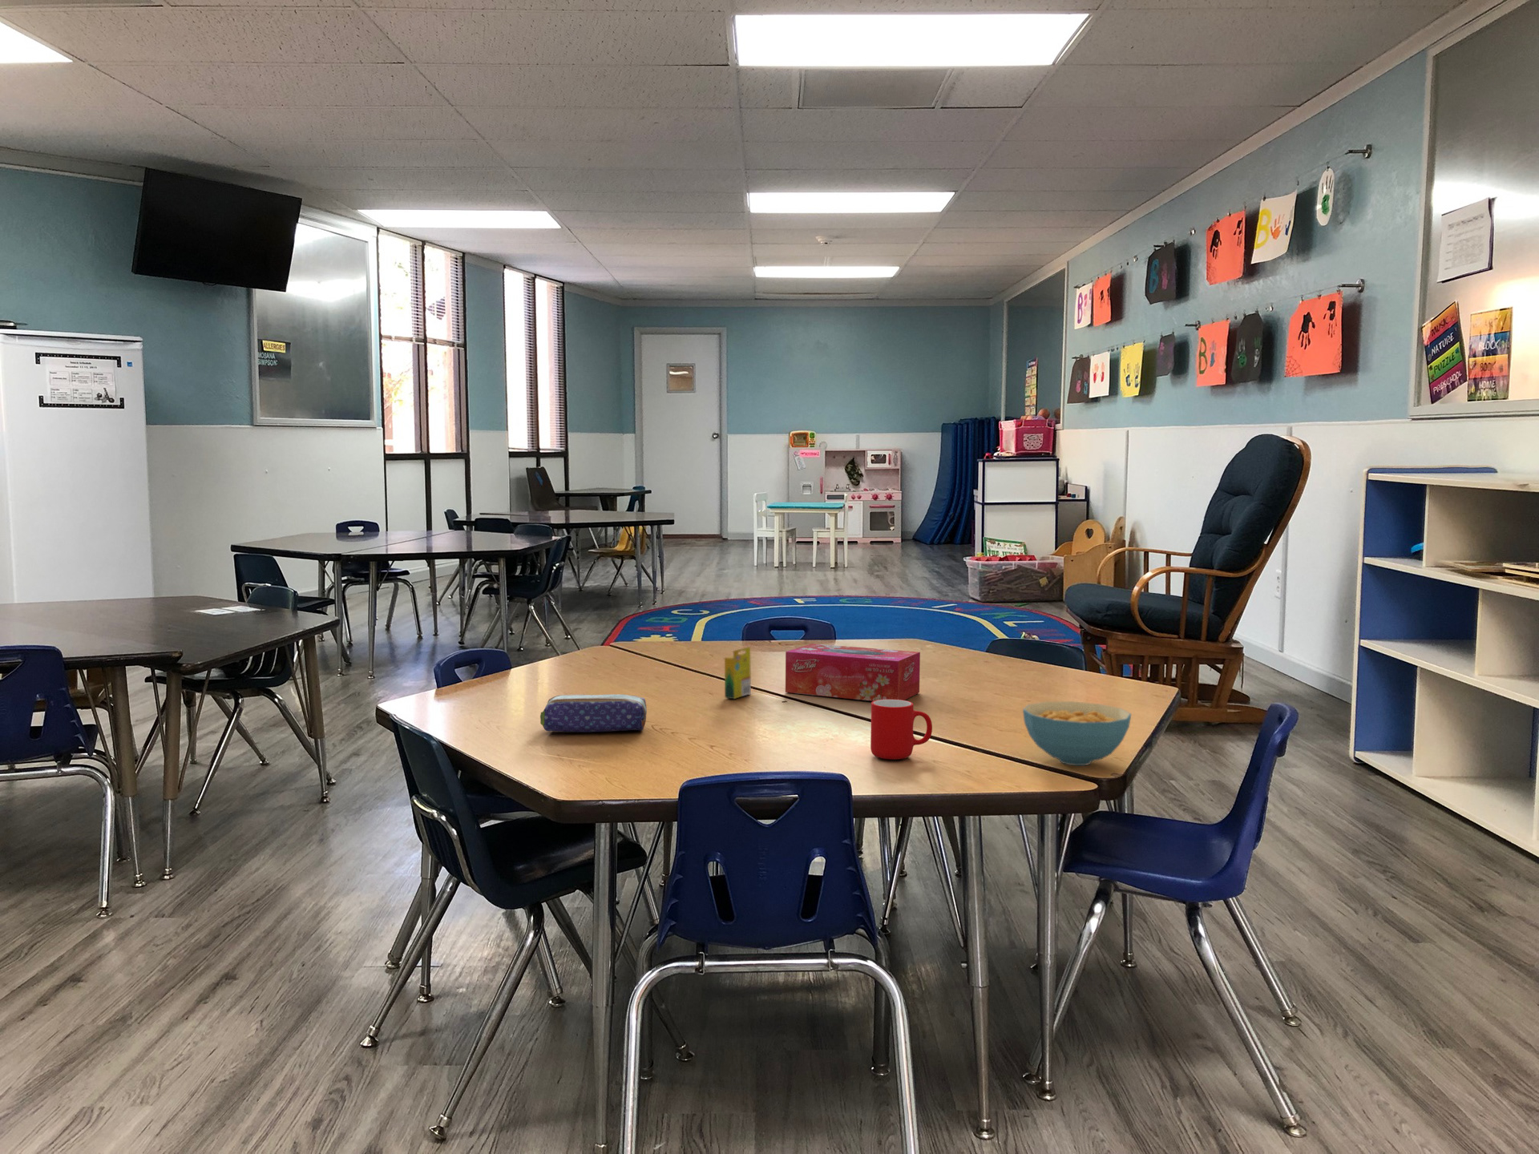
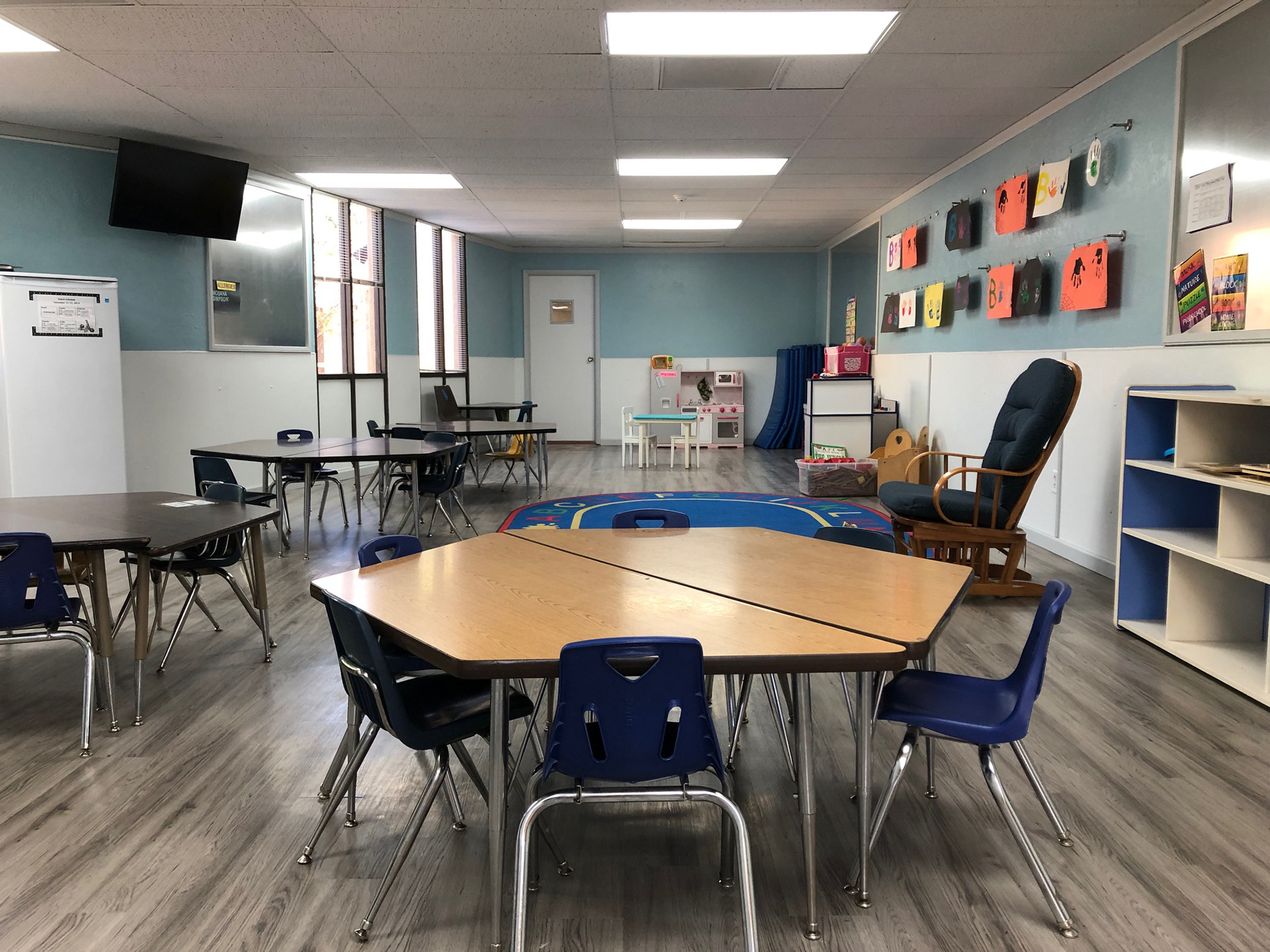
- pencil case (594, 713)
- crayon box (738, 672)
- cup (902, 730)
- cereal bowl (1076, 737)
- tissue box (852, 672)
